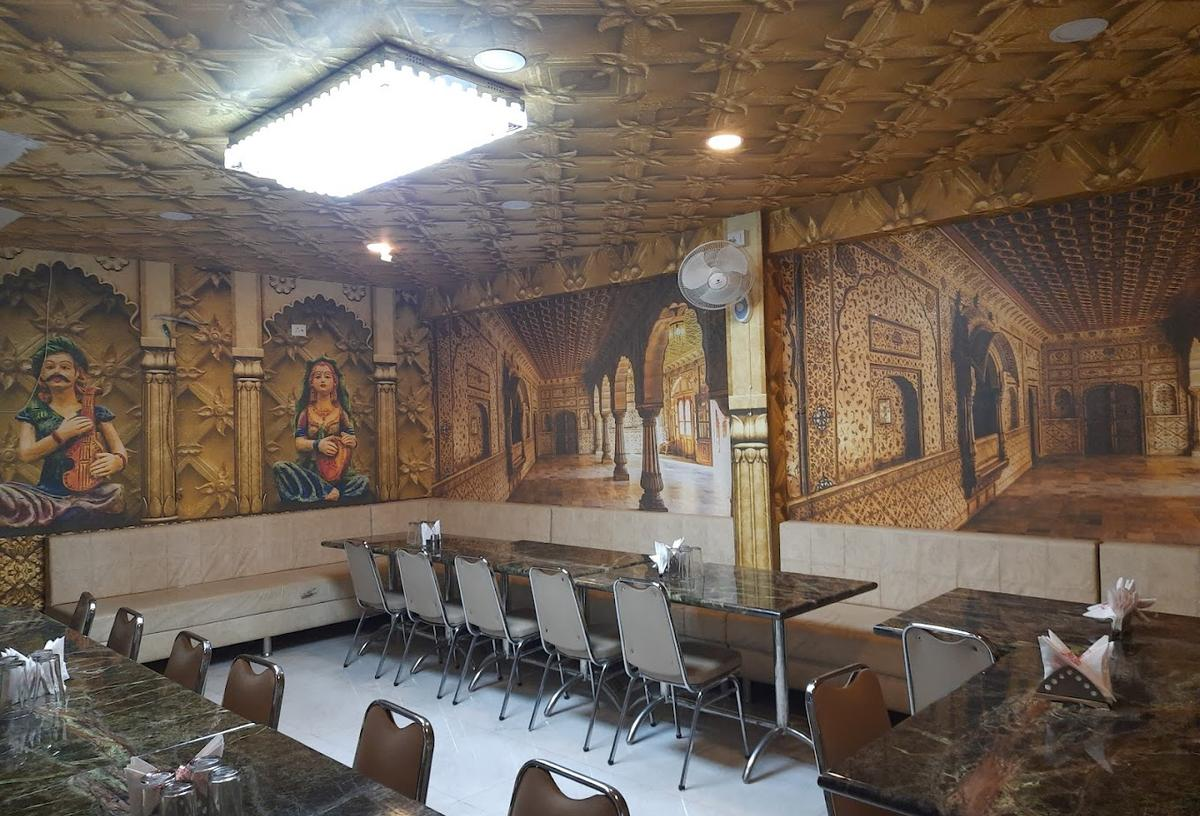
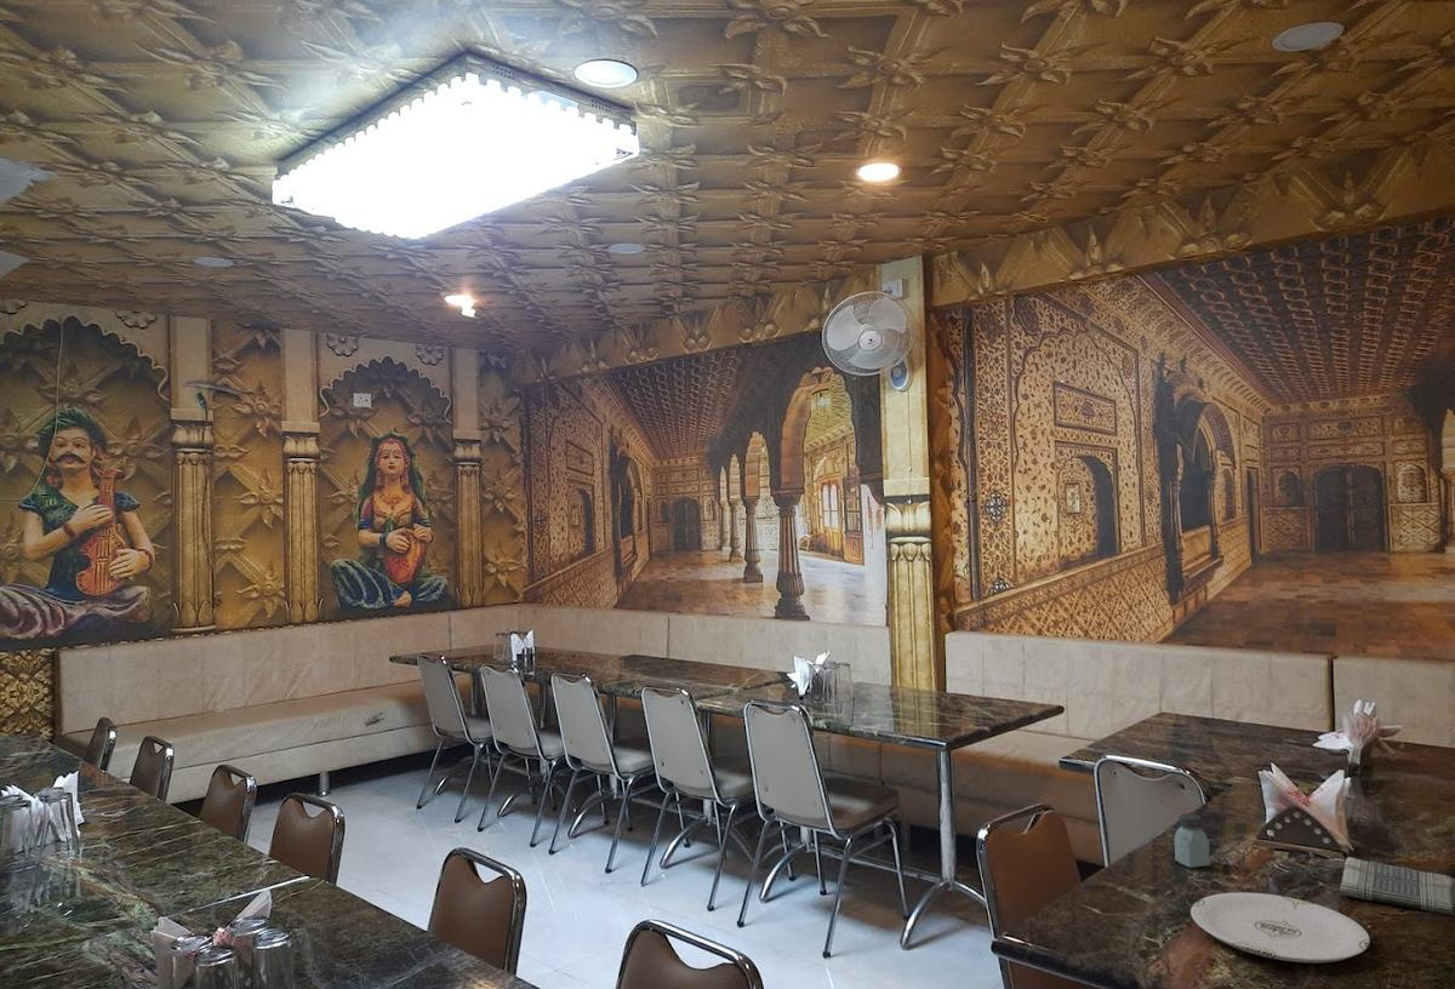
+ plate (1277, 928)
+ saltshaker (1191, 839)
+ dish towel (1398, 882)
